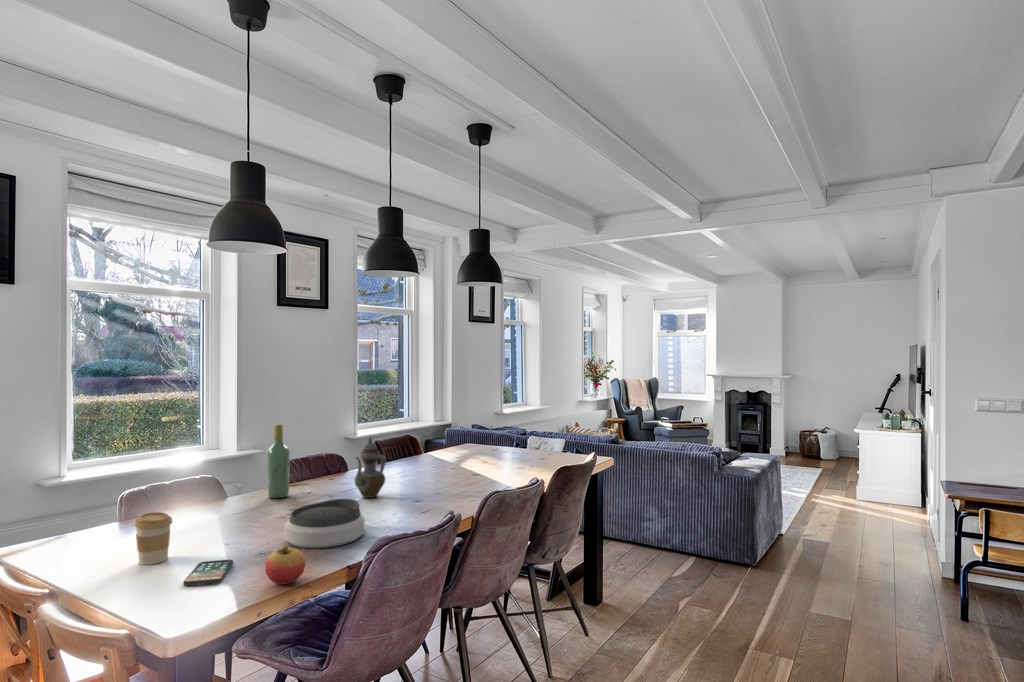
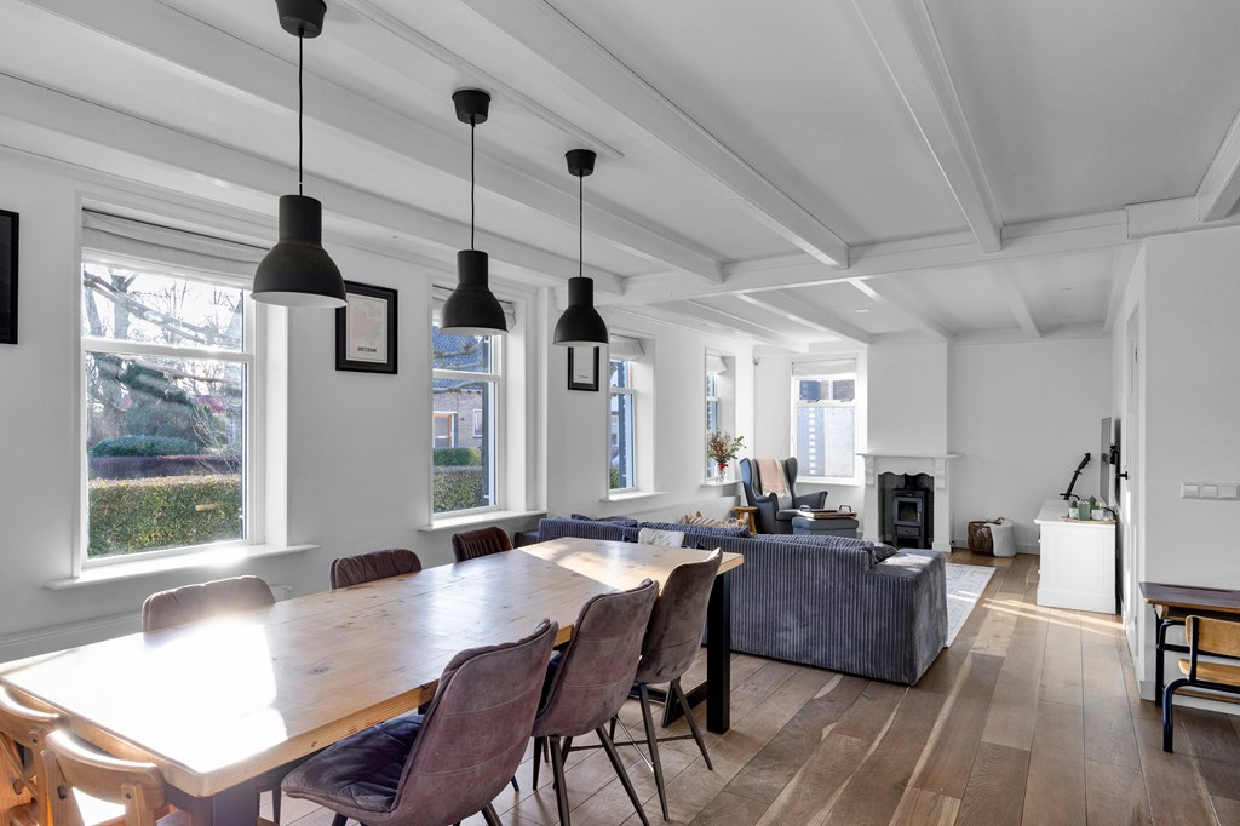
- coffee cup (153, 537)
- teapot (370, 466)
- fruit (285, 562)
- wine bottle (278, 460)
- bowl (325, 521)
- smartphone (209, 572)
